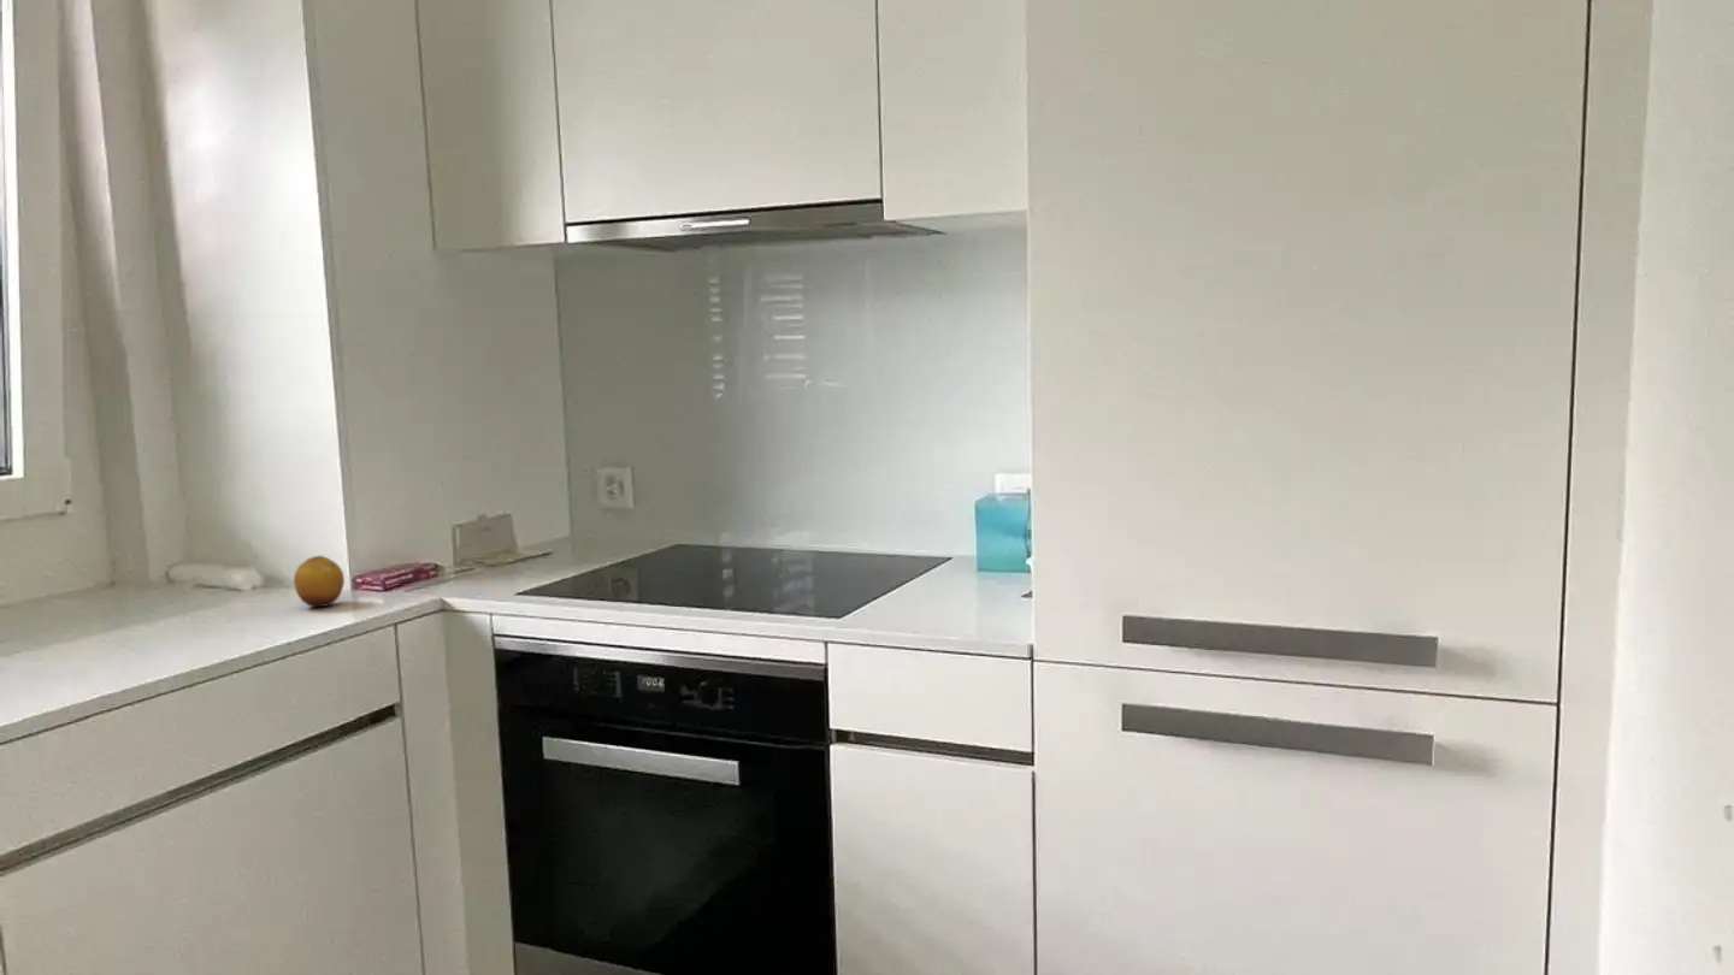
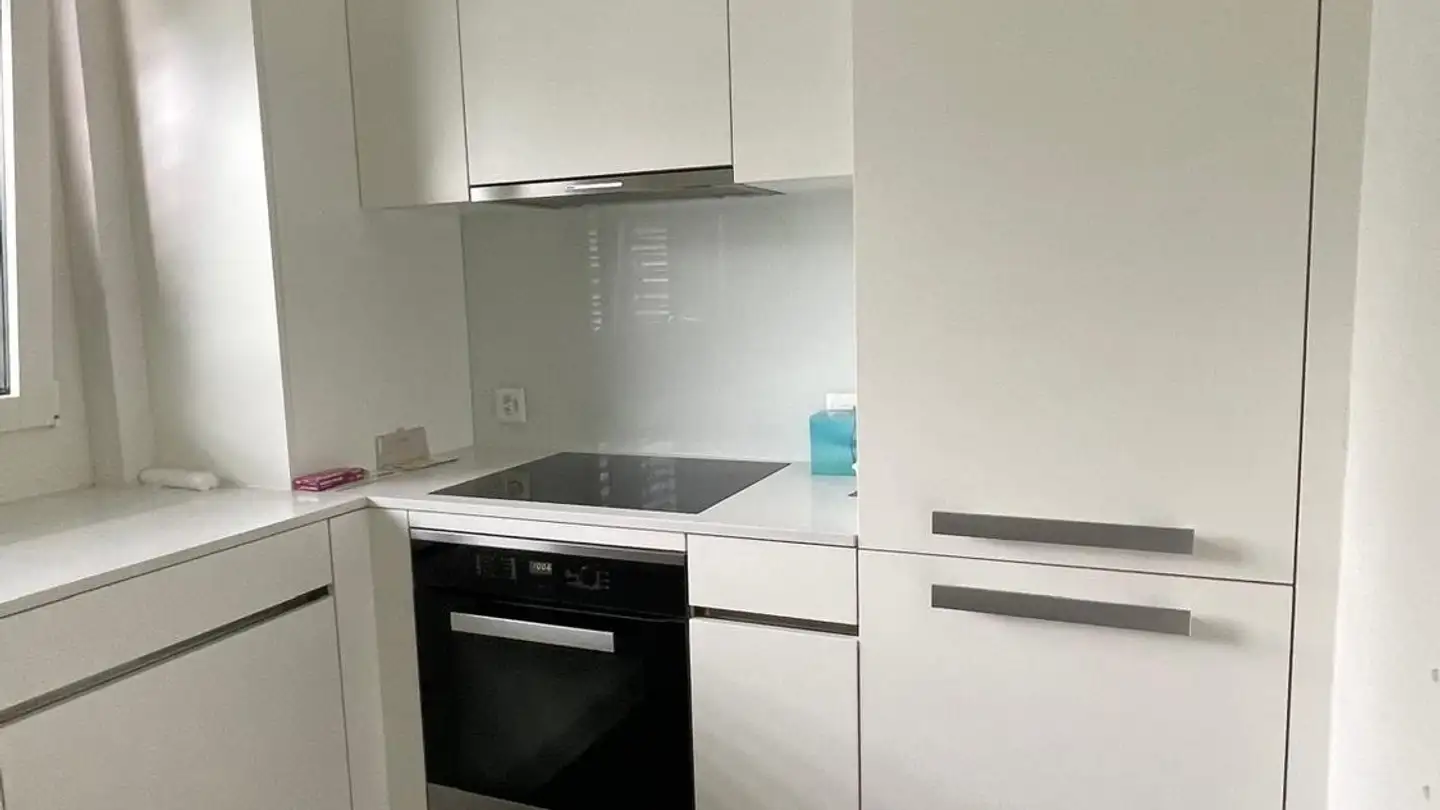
- fruit (318, 580)
